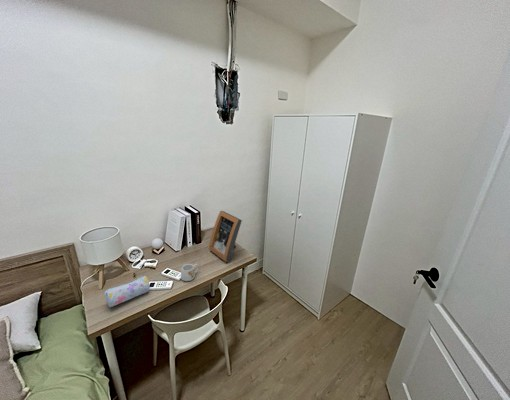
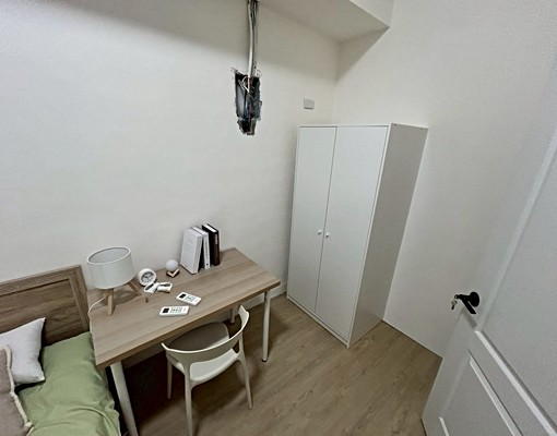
- picture frame (230, 233)
- pencil case (128, 290)
- mug (190, 271)
